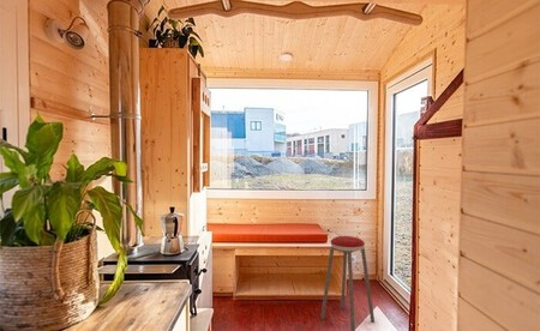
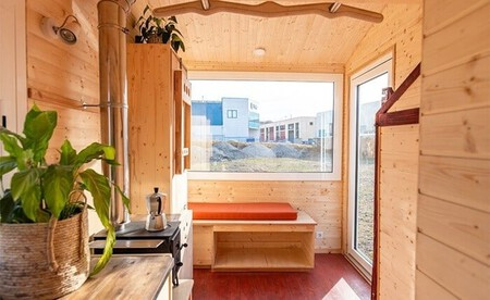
- music stool (349, 278)
